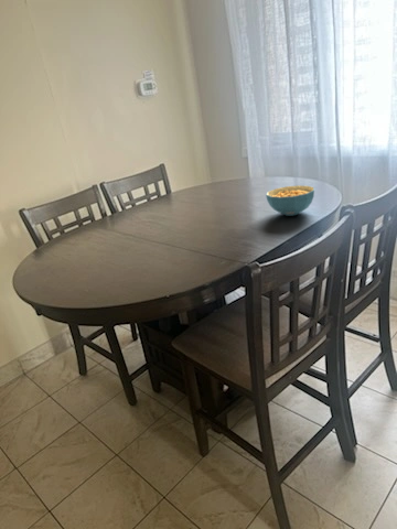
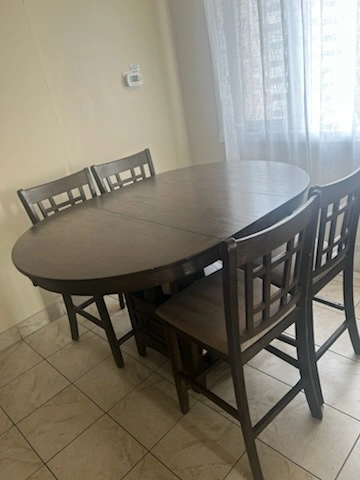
- cereal bowl (290, 202)
